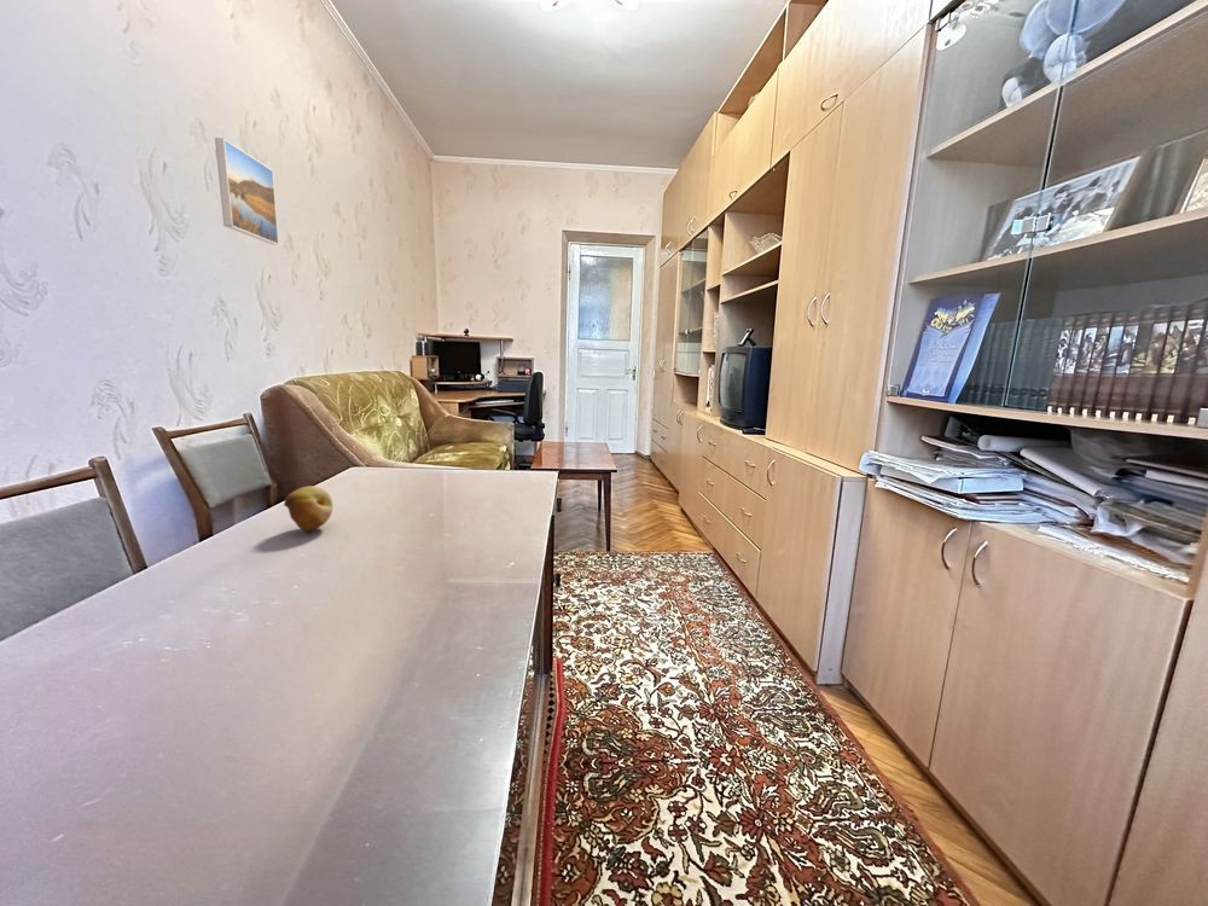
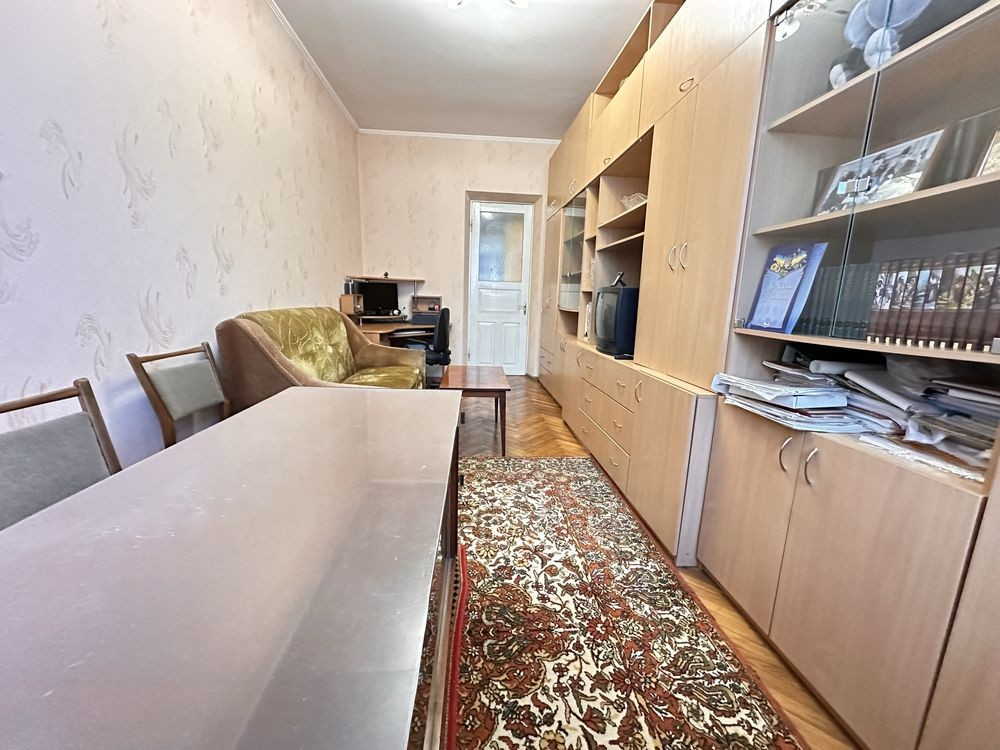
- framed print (249, 196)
- fruit (309, 507)
